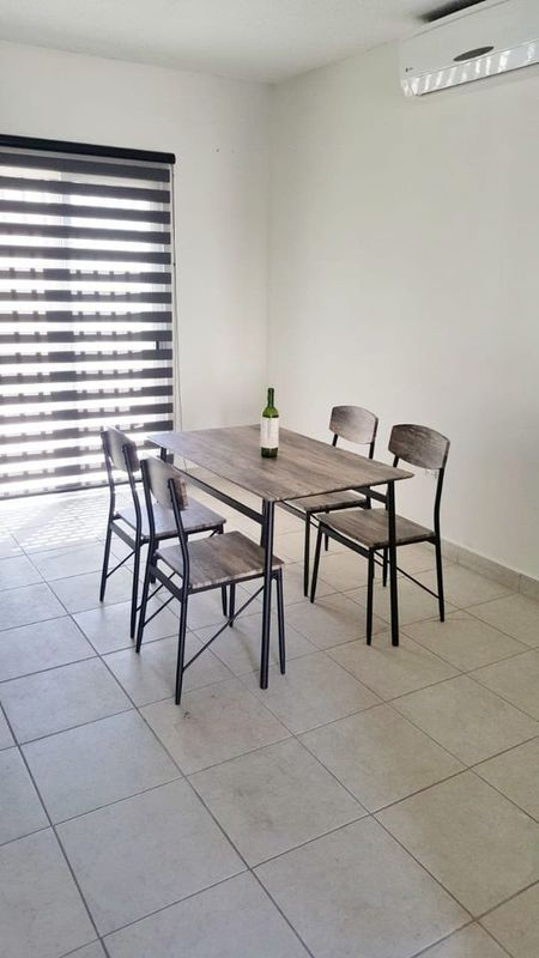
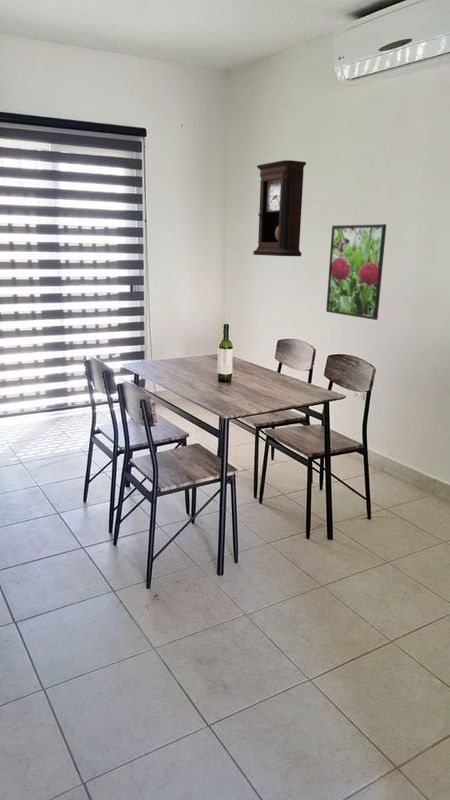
+ pendulum clock (276, 210)
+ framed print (354, 271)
